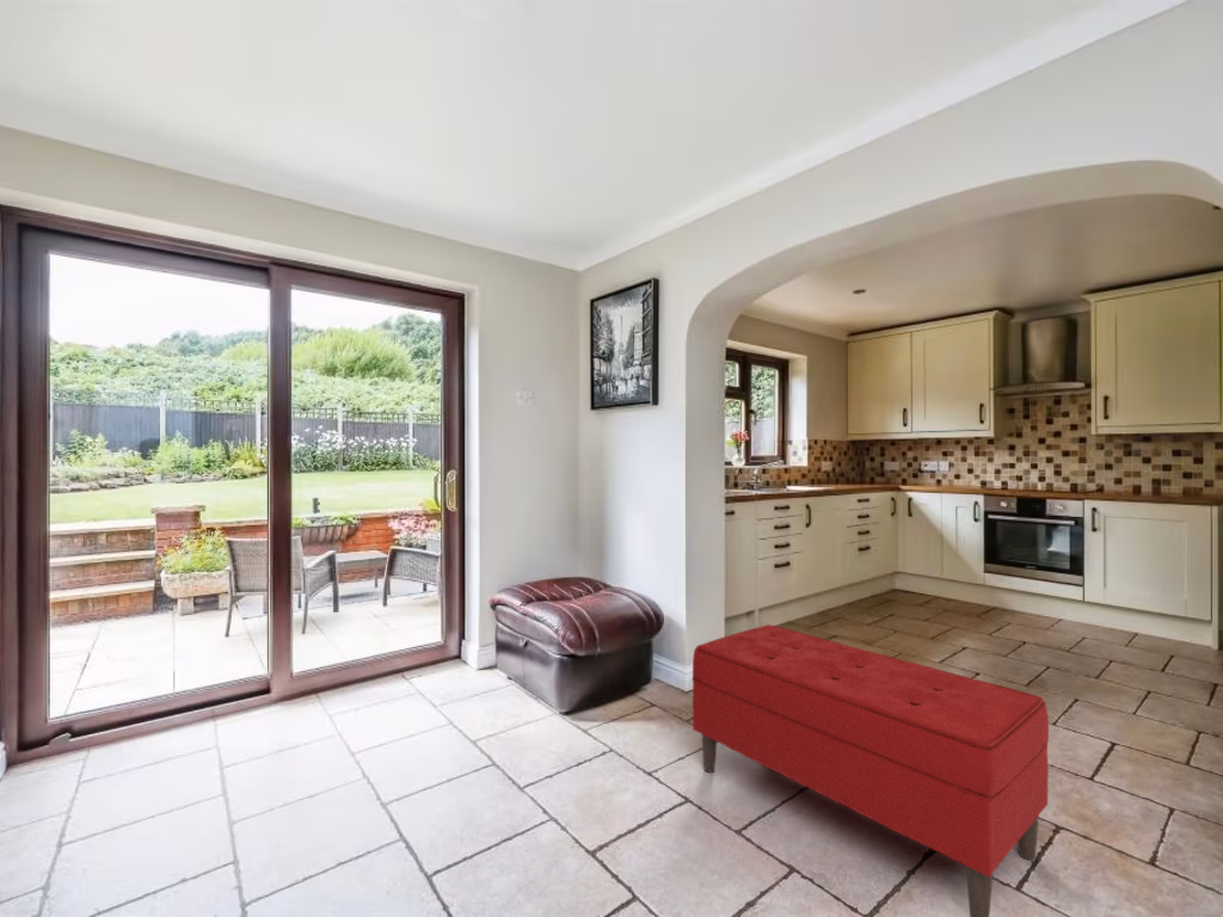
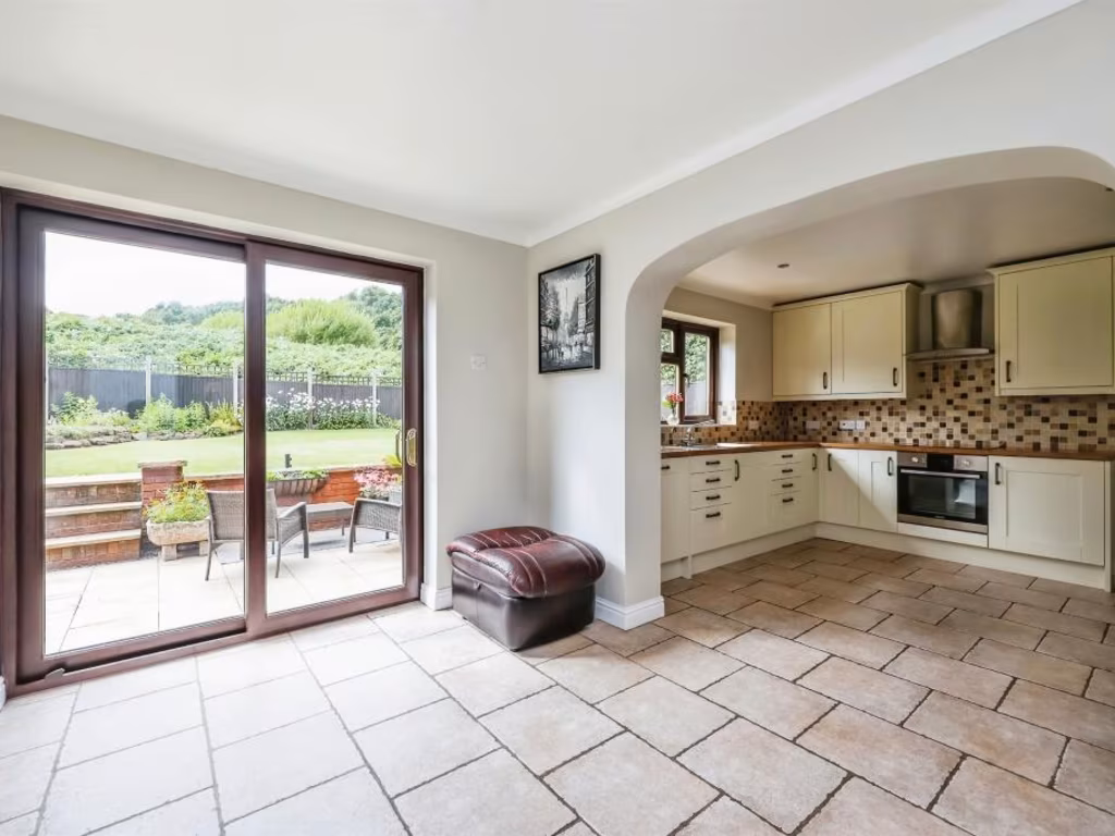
- bench (848, 737)
